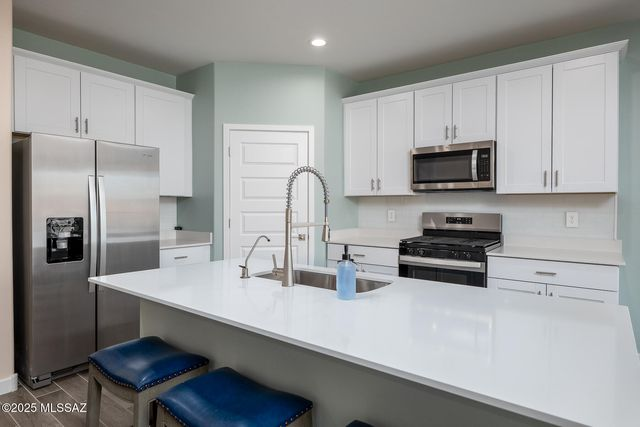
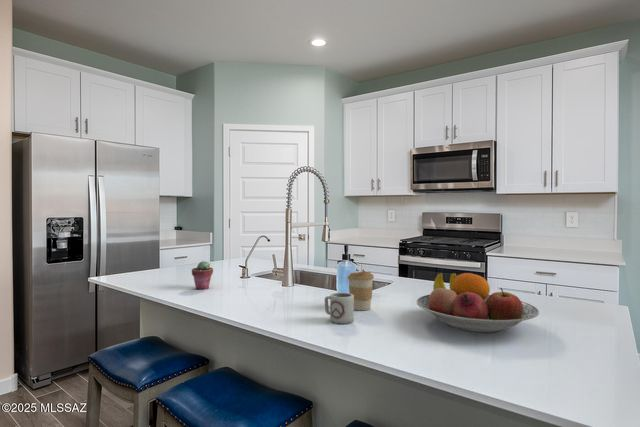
+ potted succulent (202, 274)
+ coffee cup (360, 289)
+ fruit bowl (474, 300)
+ cup (338, 307)
